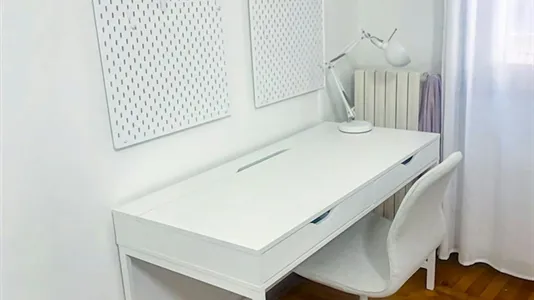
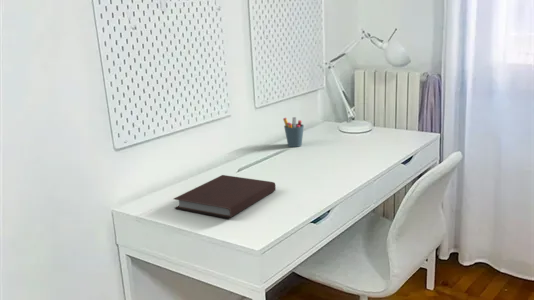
+ pen holder (293, 130)
+ notebook (226, 194)
